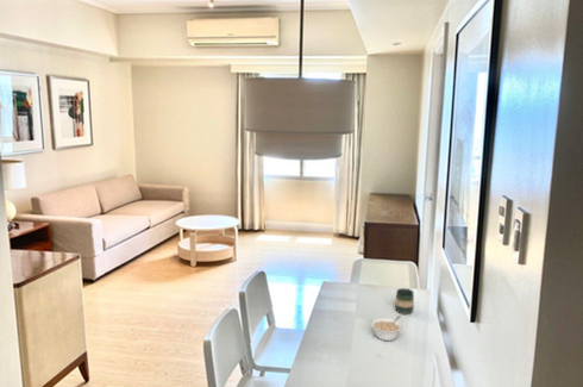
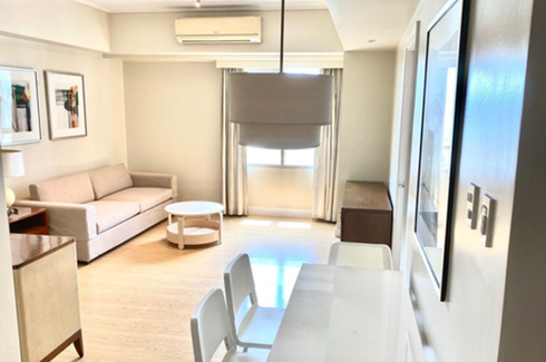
- mug (405, 299)
- legume (385, 327)
